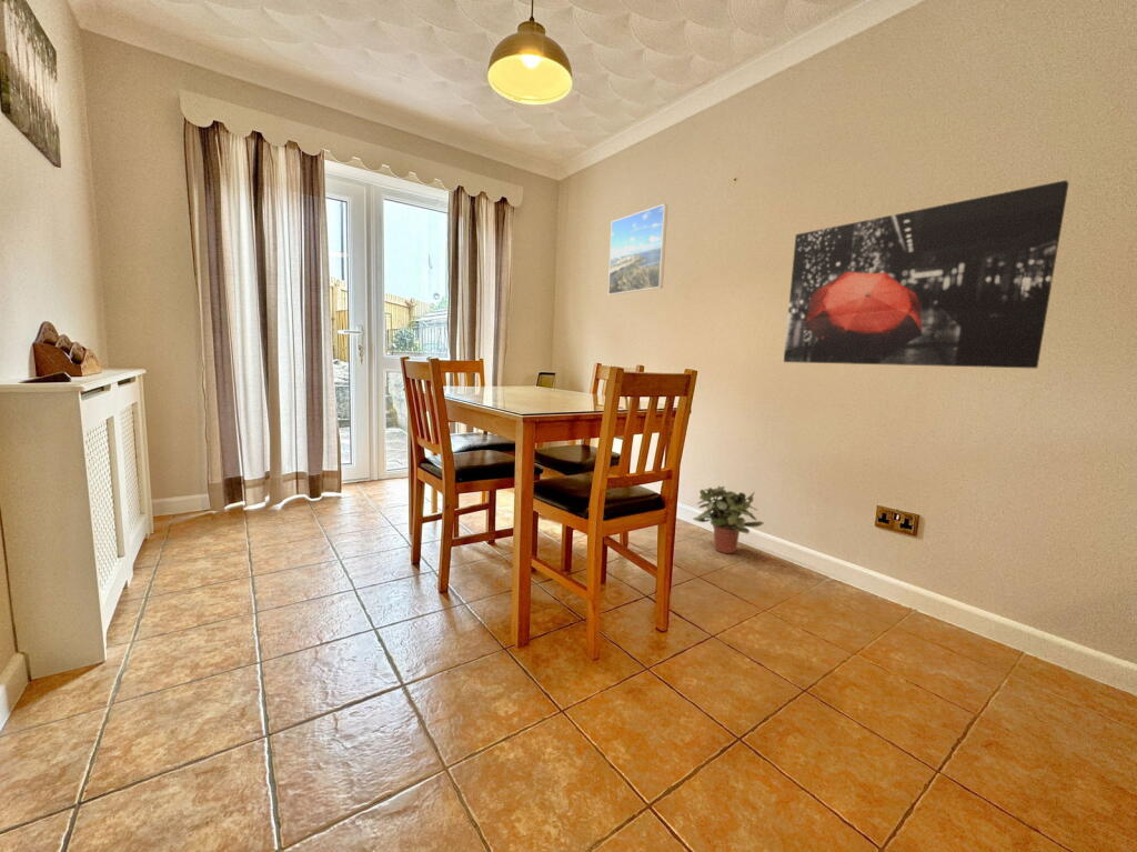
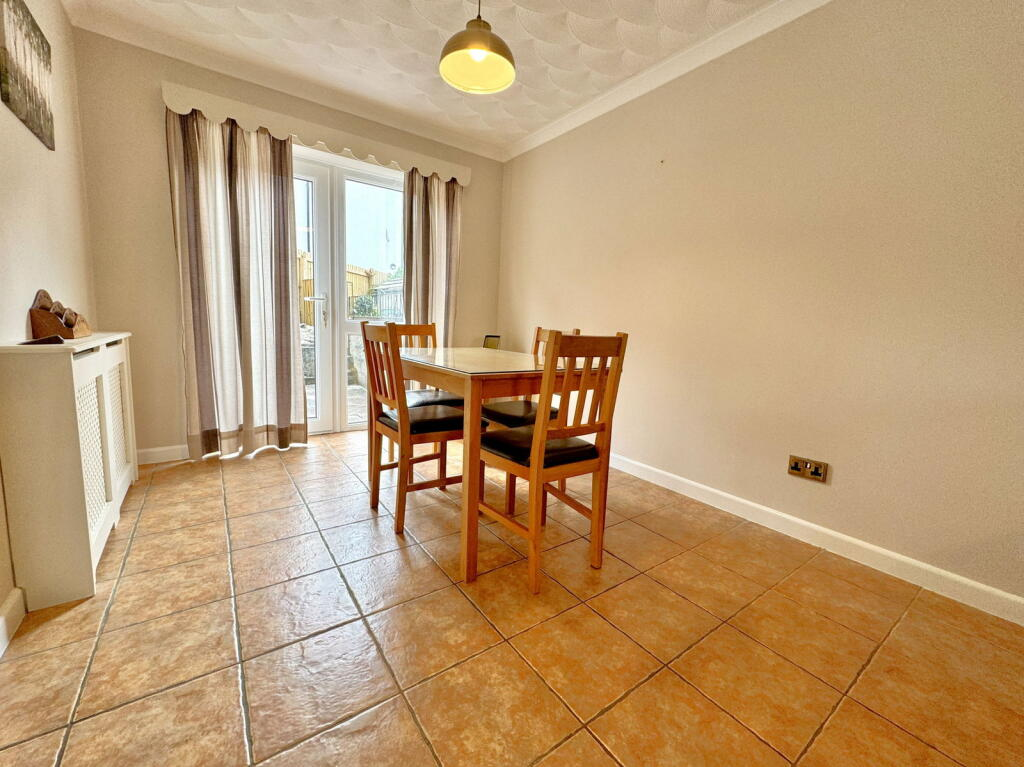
- wall art (896, 290)
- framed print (635, 252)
- potted plant (728, 518)
